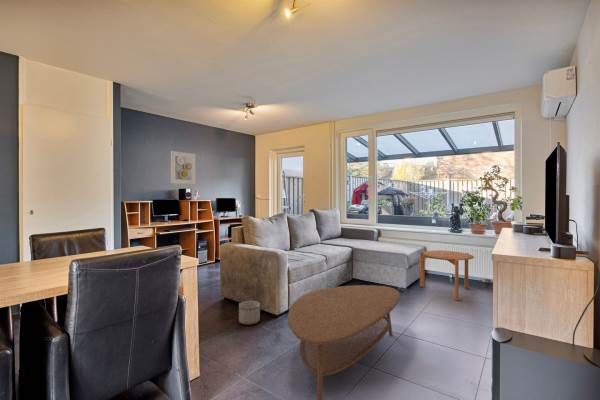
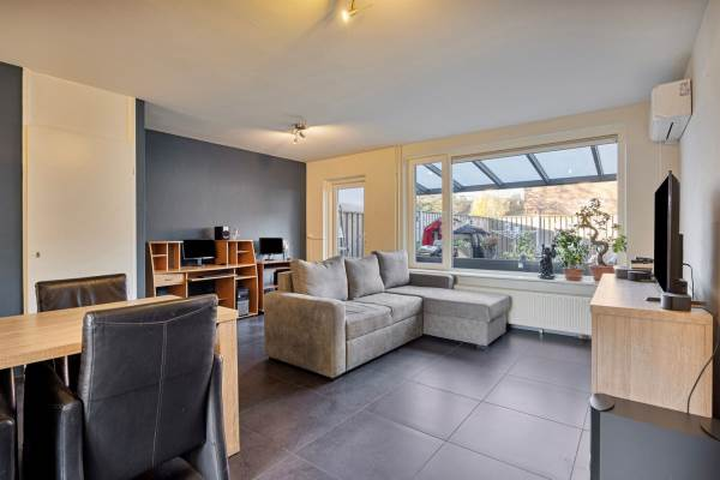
- side table (455, 272)
- planter (249, 313)
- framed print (183, 168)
- coffee table (341, 328)
